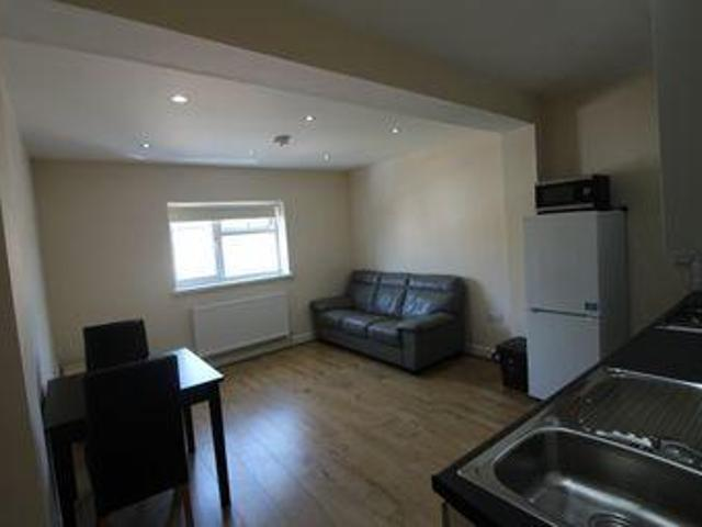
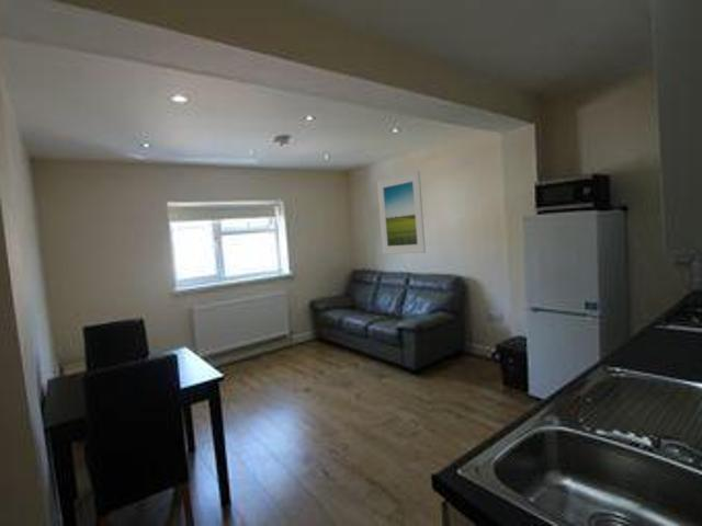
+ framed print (399, 215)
